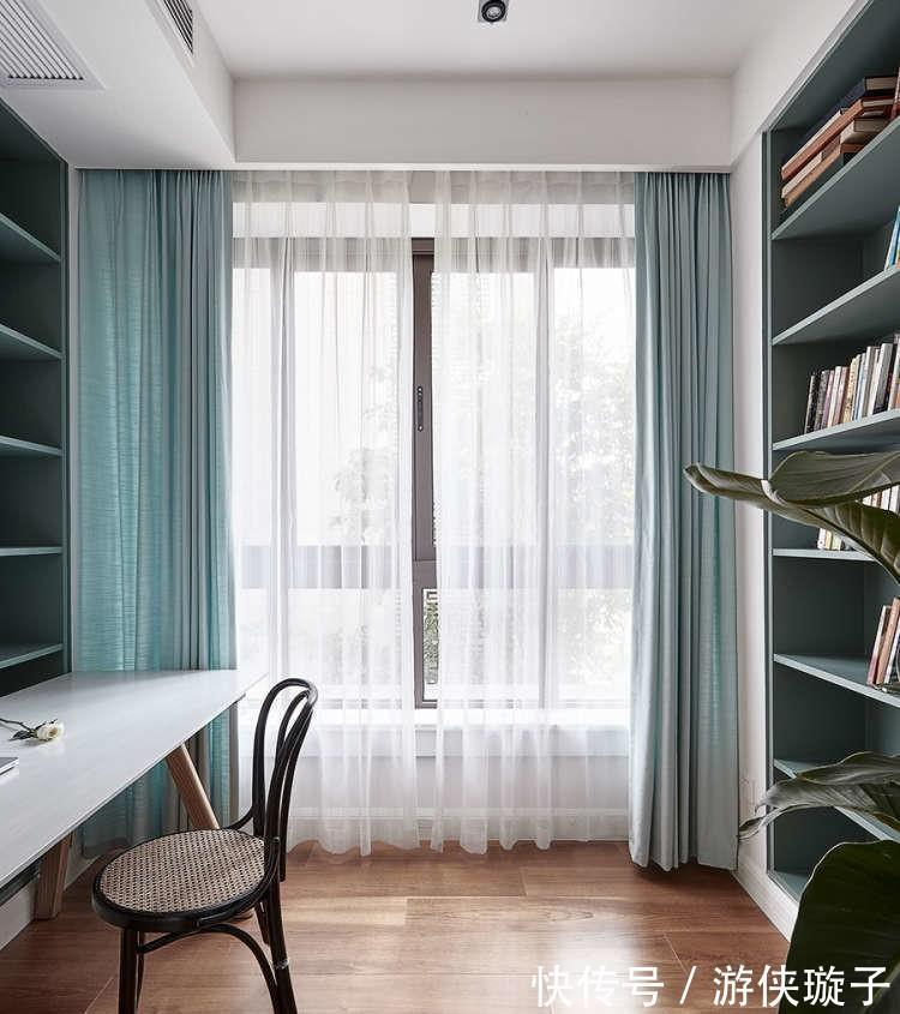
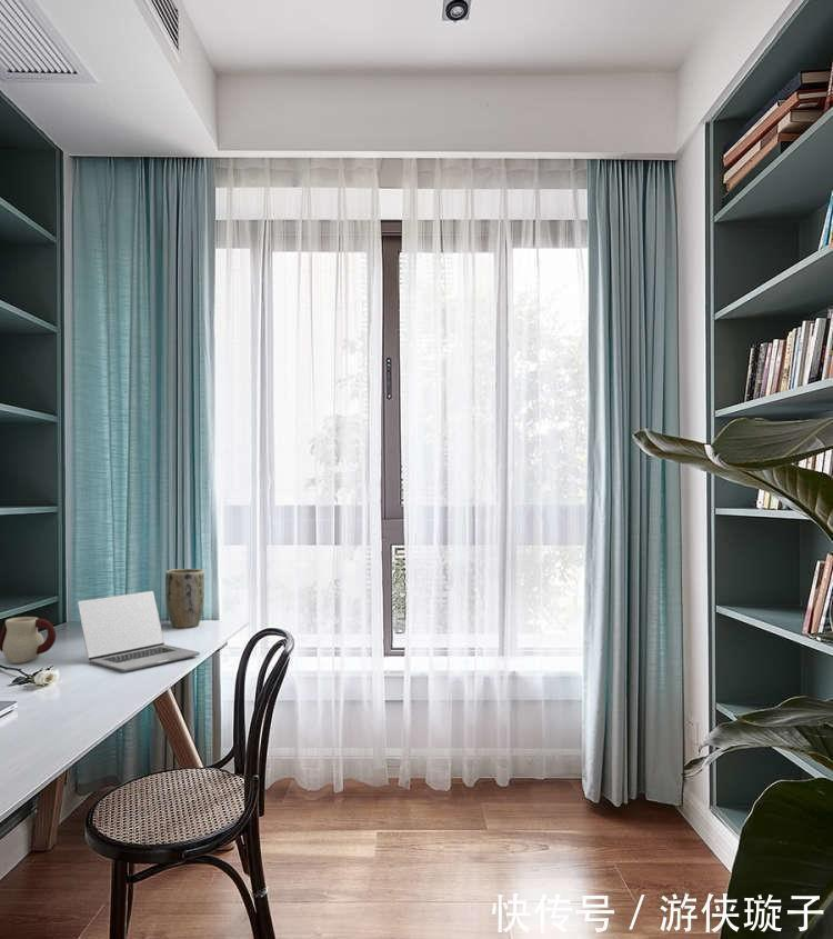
+ laptop (139, 628)
+ plant pot (184, 598)
+ mug (31, 638)
